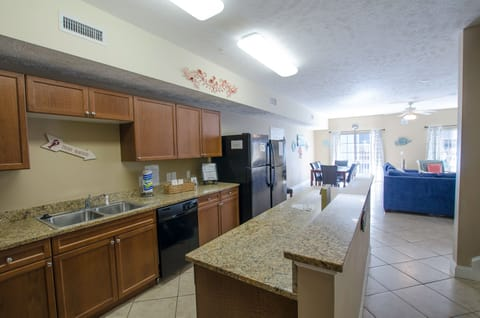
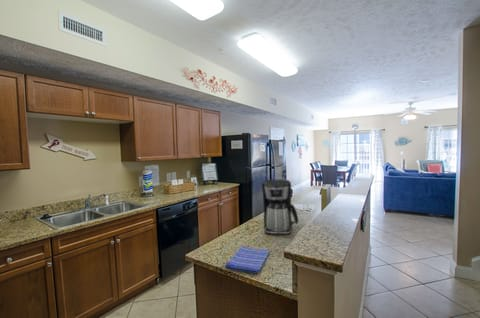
+ coffee maker (281, 203)
+ dish towel (248, 257)
